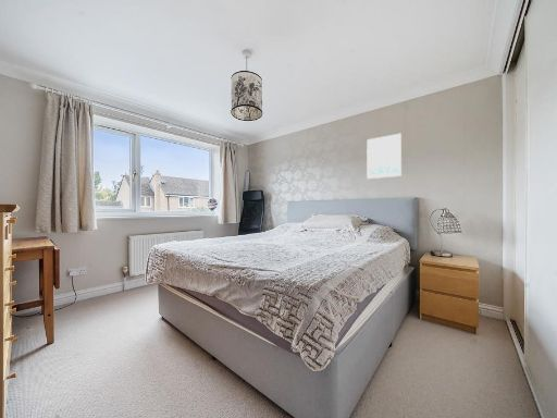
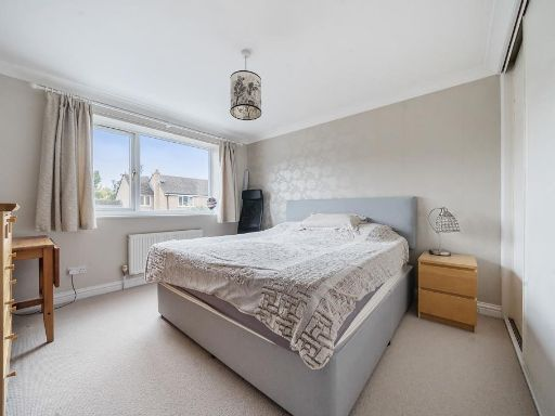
- wall art (383, 157)
